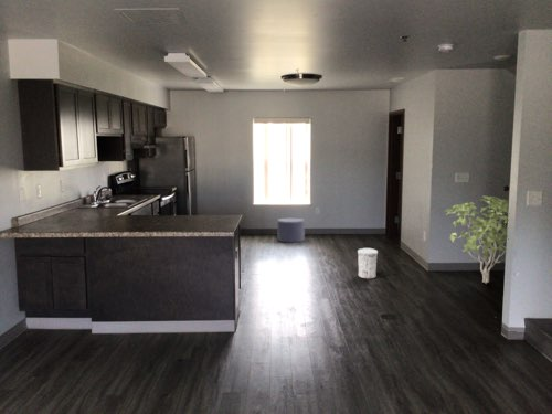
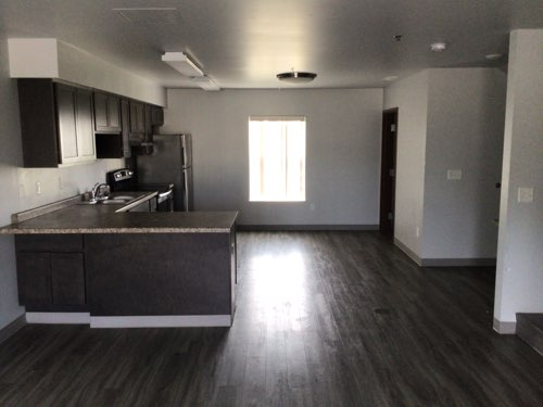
- stool (290, 230)
- shrub (487, 240)
- trash can (367, 262)
